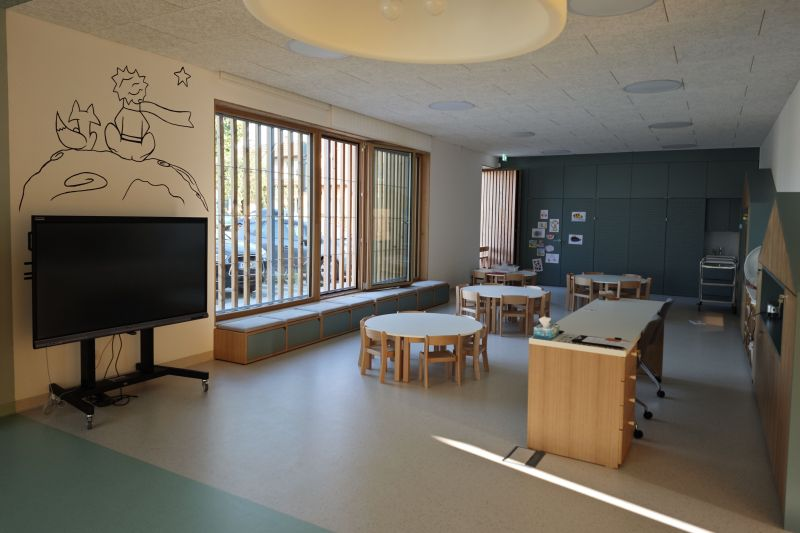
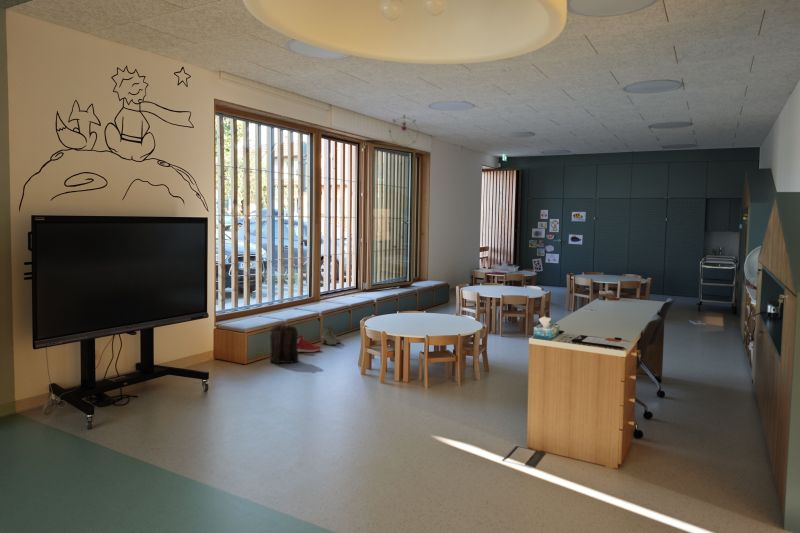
+ backpack (284, 343)
+ ceiling mobile (404, 128)
+ sneaker (306, 343)
+ boots (331, 335)
